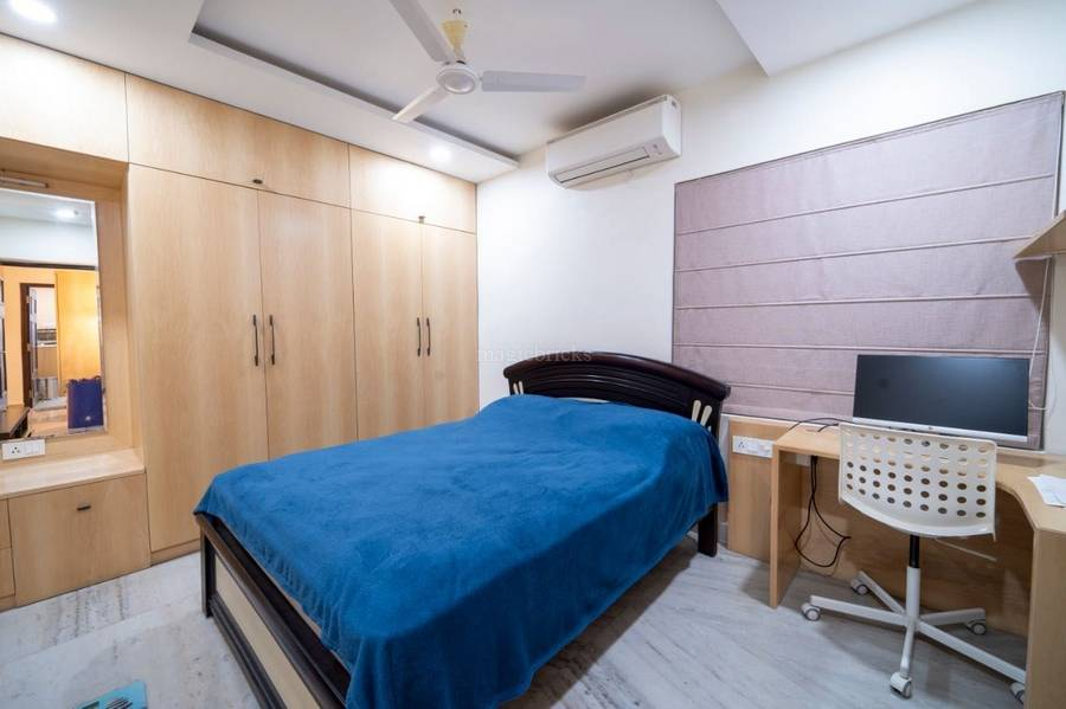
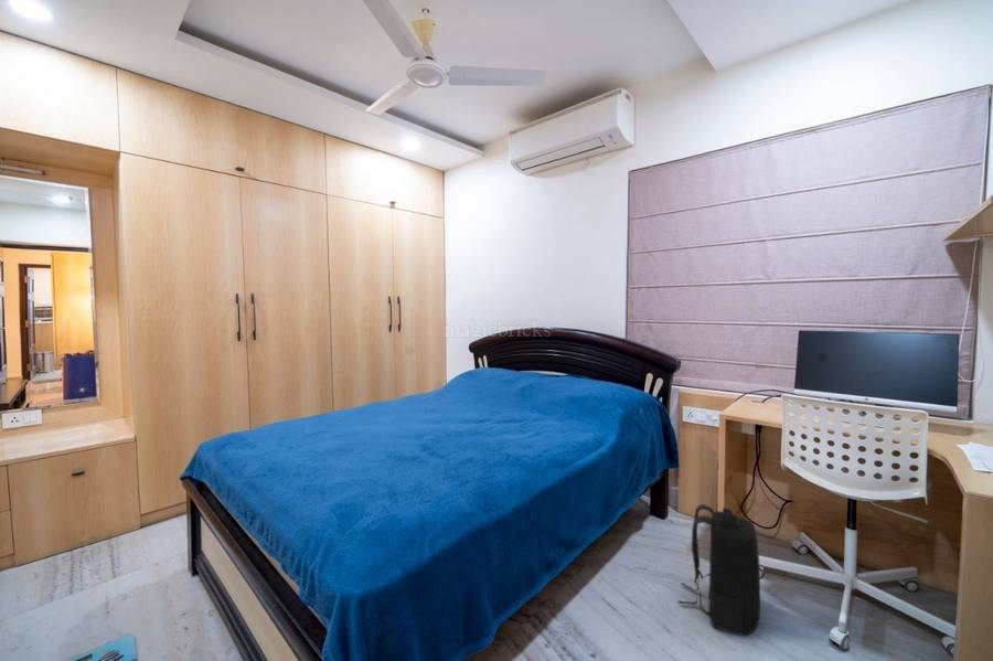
+ backpack (718, 557)
